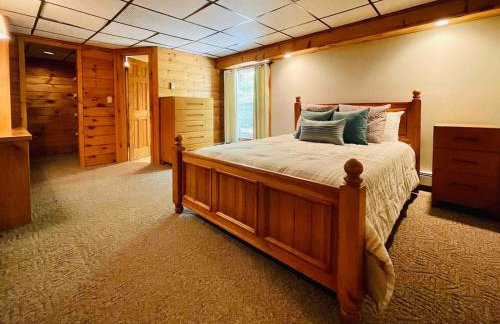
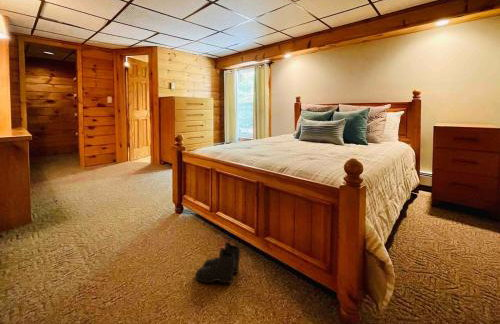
+ boots (218, 260)
